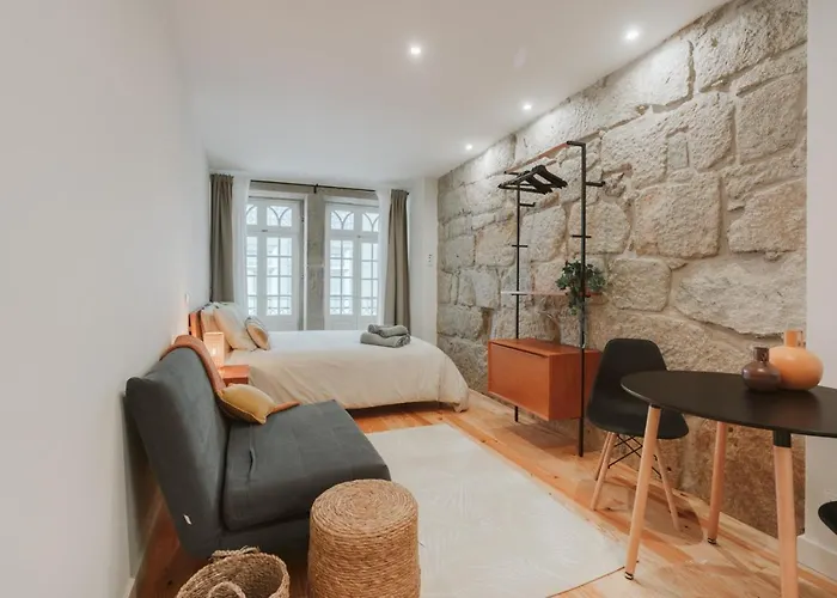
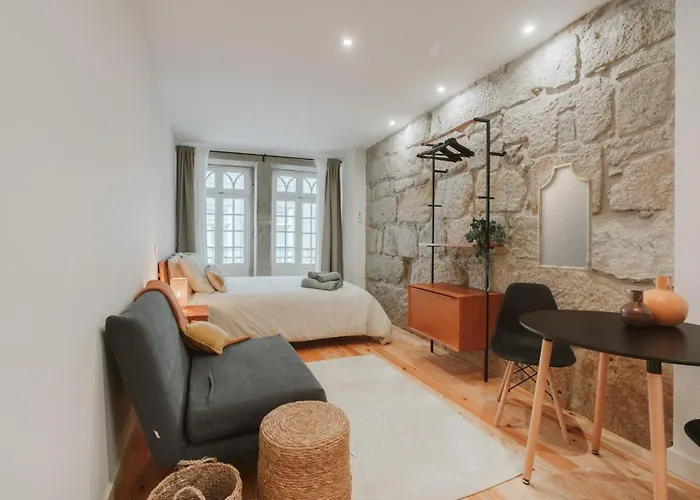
+ home mirror (562, 217)
